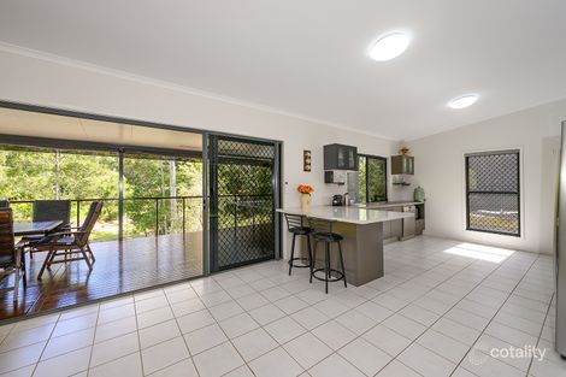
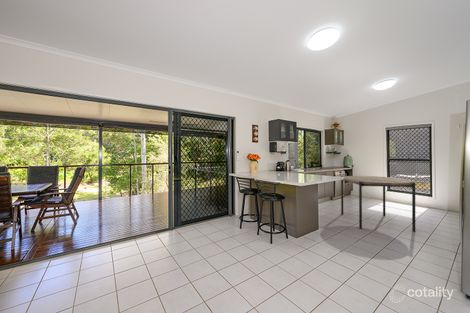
+ dining table (383, 200)
